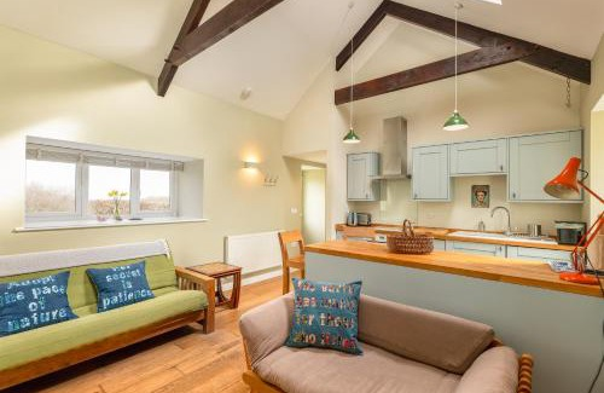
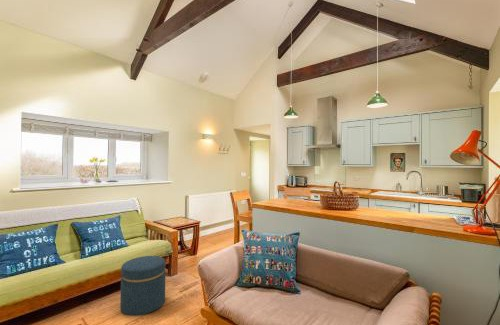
+ ottoman (143, 282)
